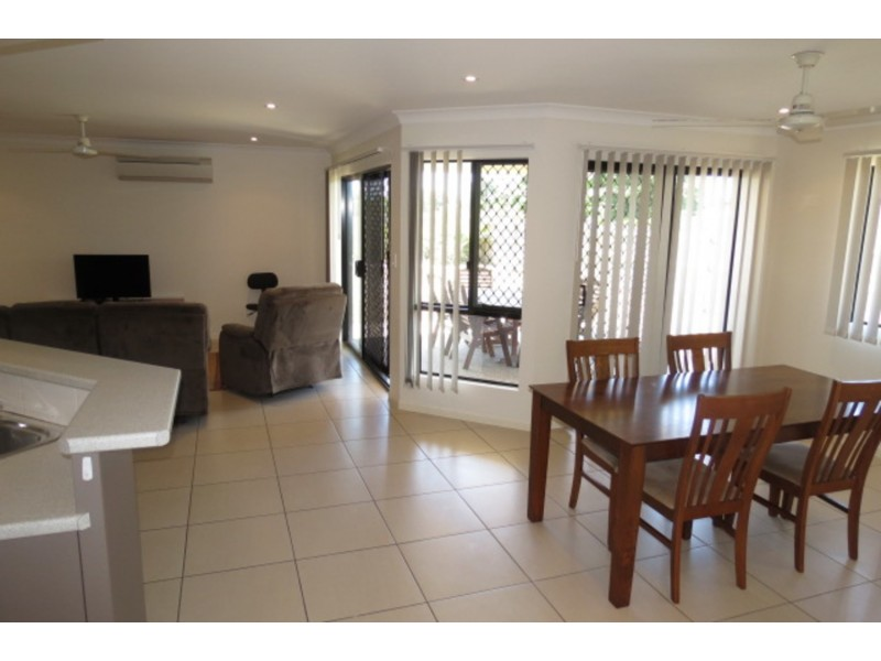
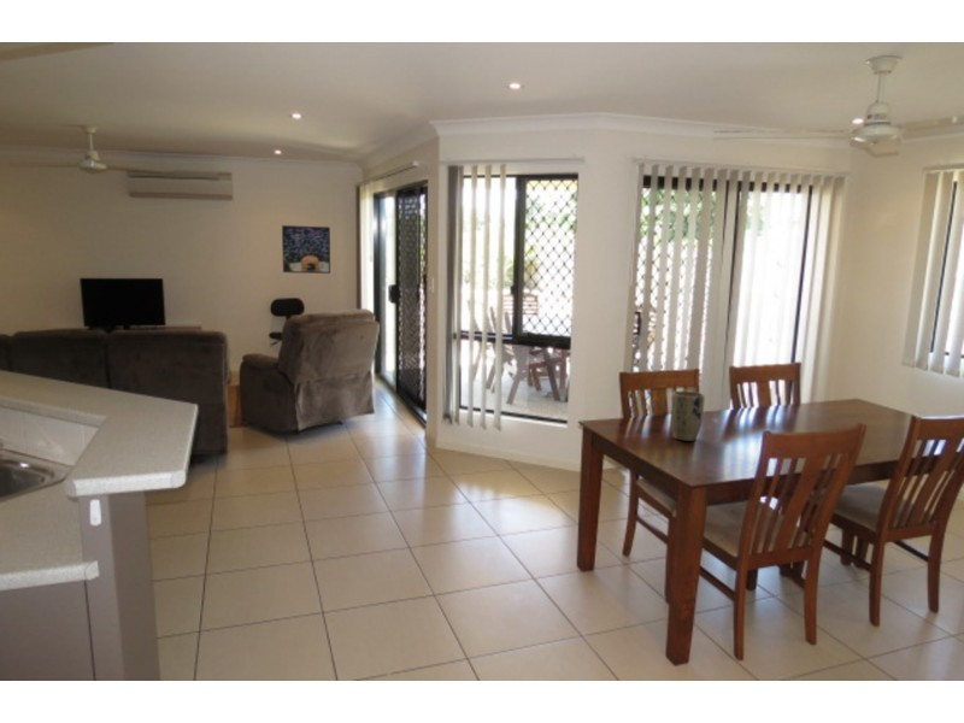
+ plant pot (686, 416)
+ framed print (306, 249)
